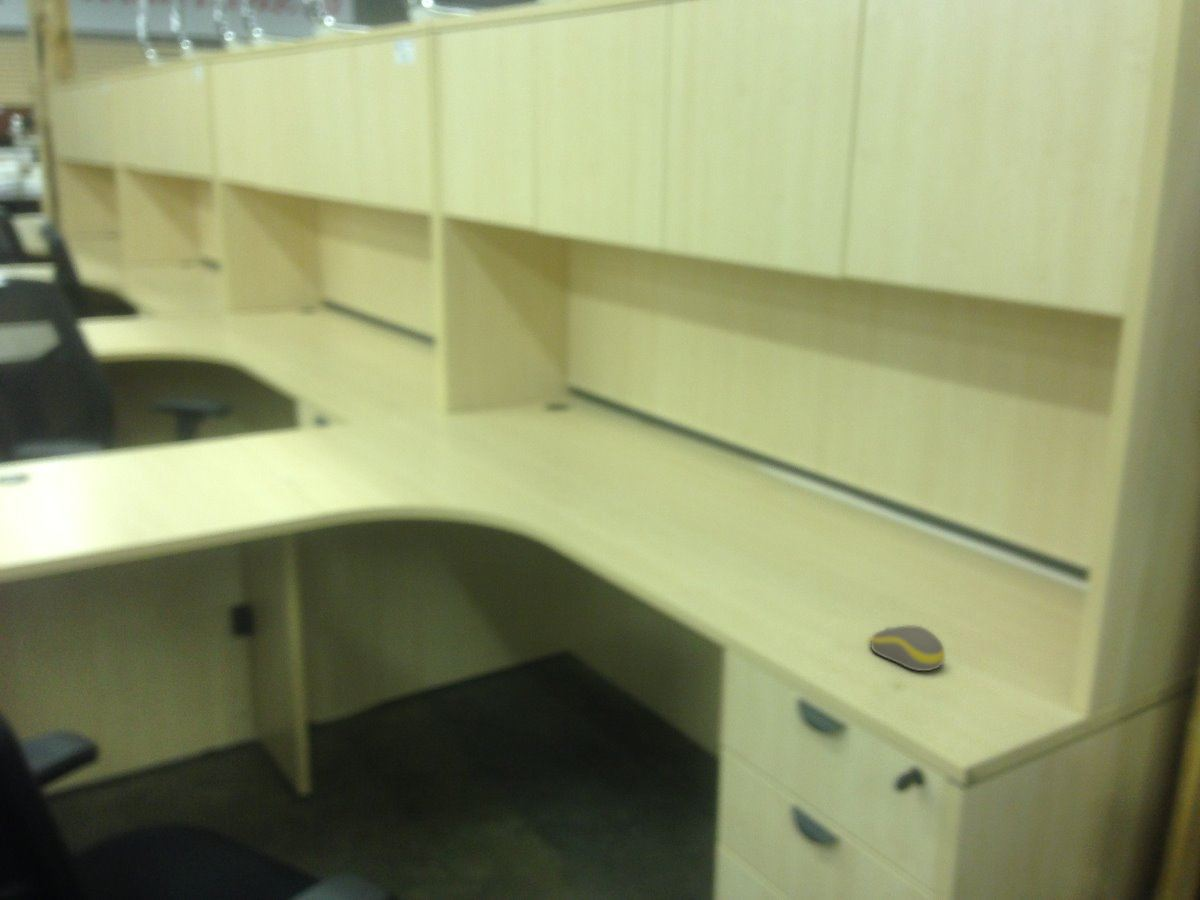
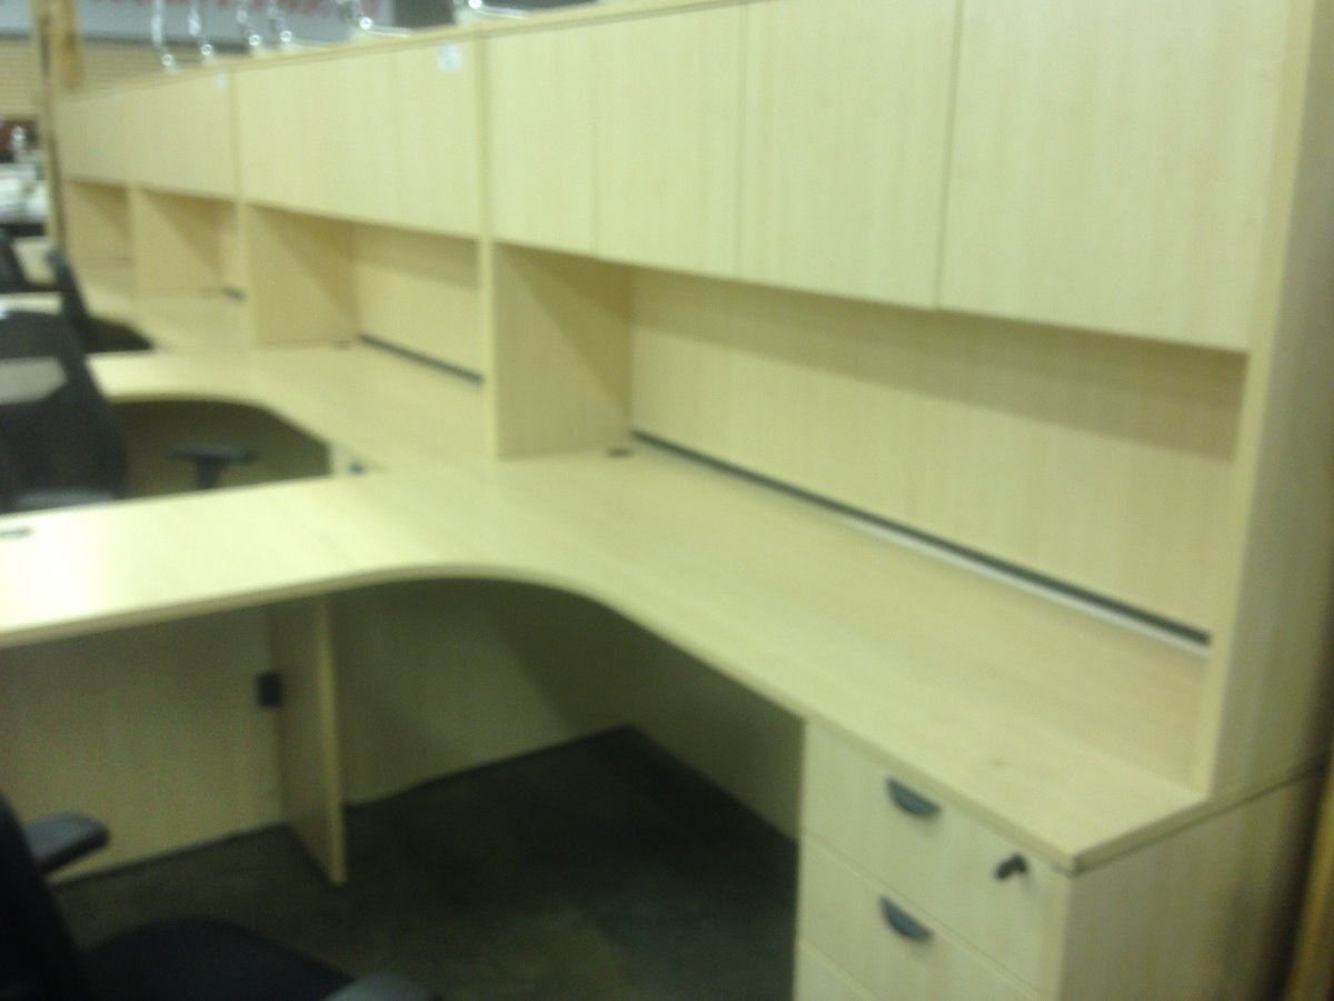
- computer mouse (908, 641)
